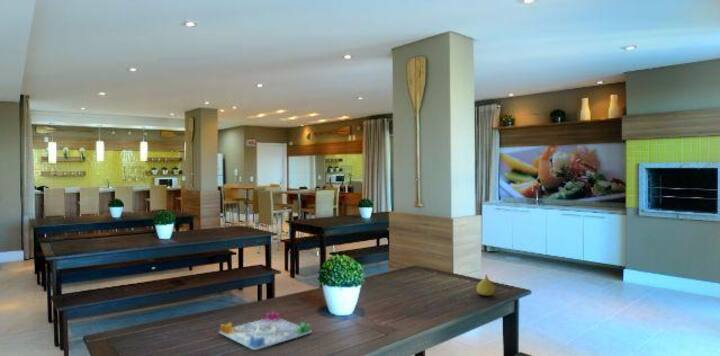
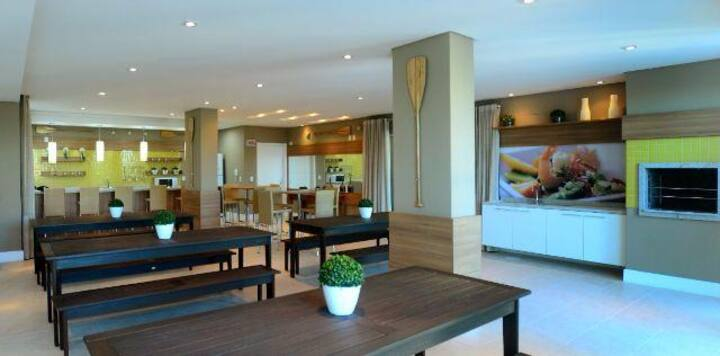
- board game (265, 328)
- fruit (485, 284)
